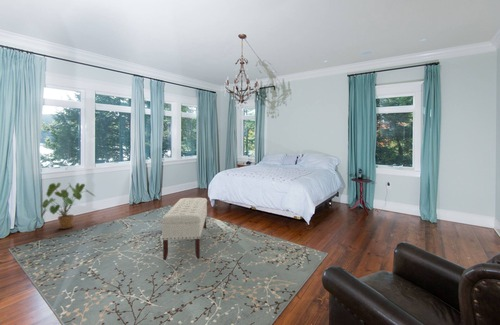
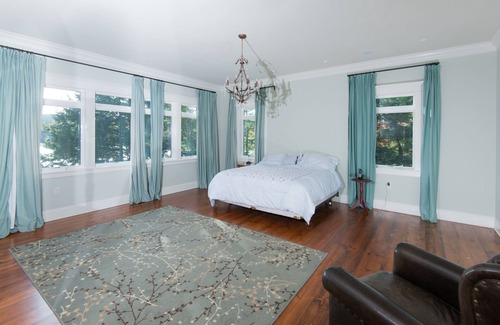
- house plant (67, 203)
- bench (188, 223)
